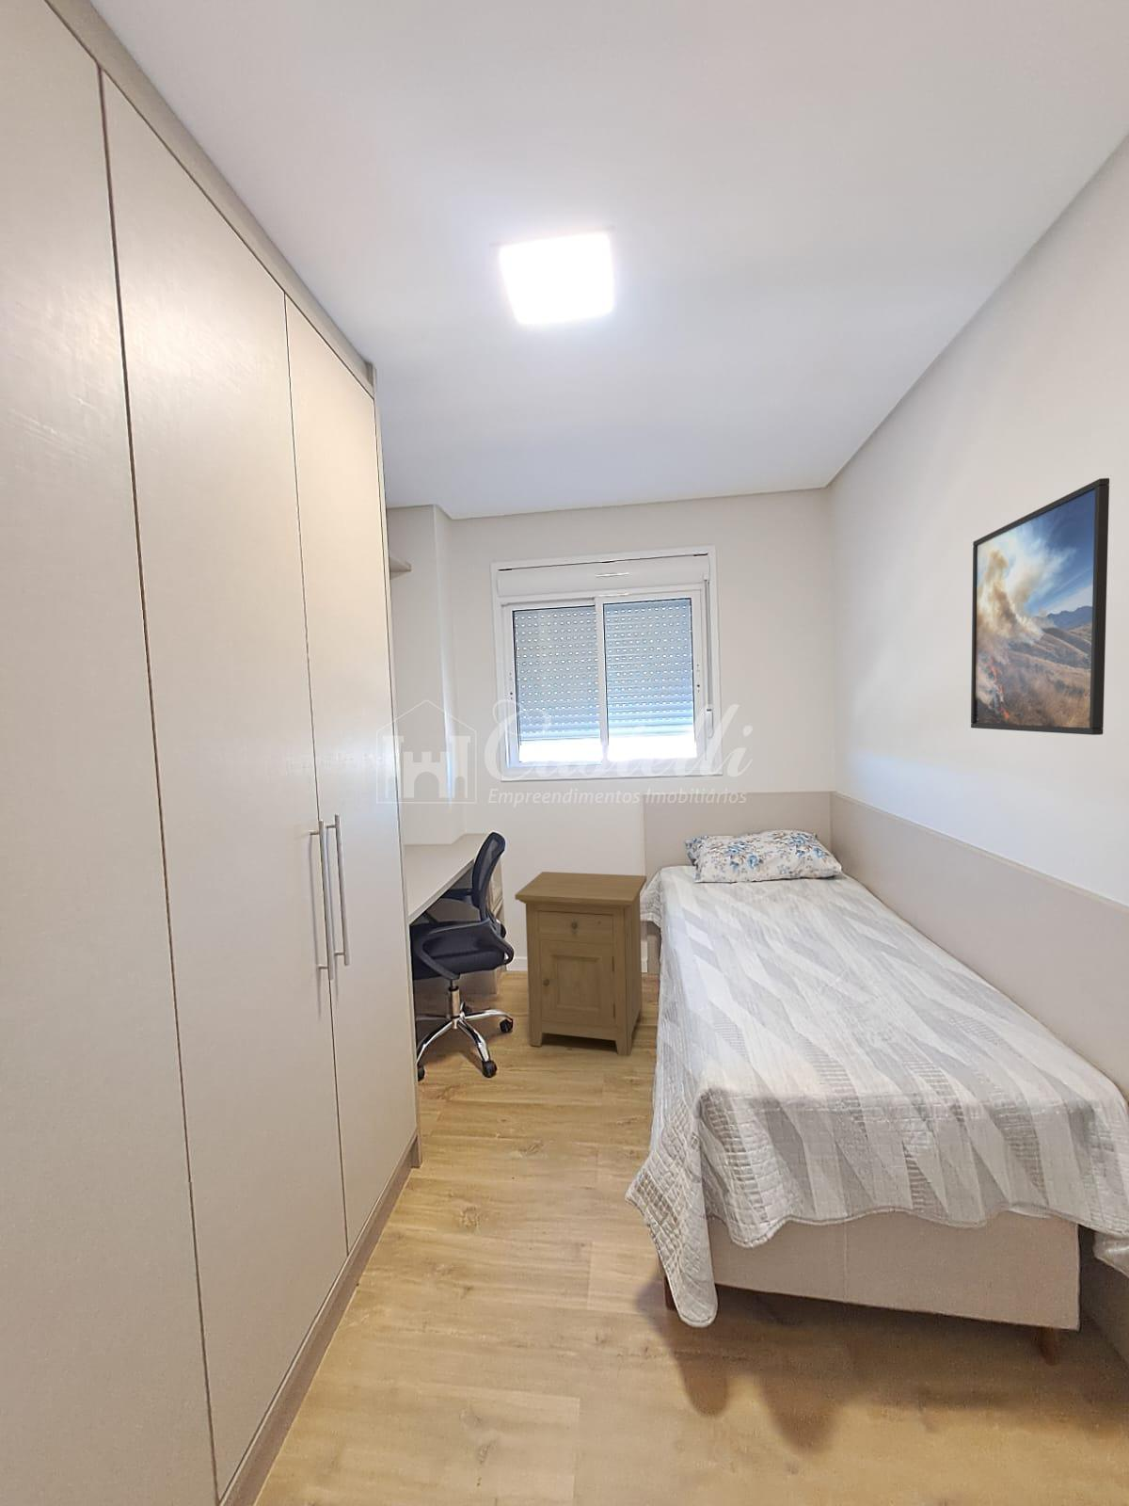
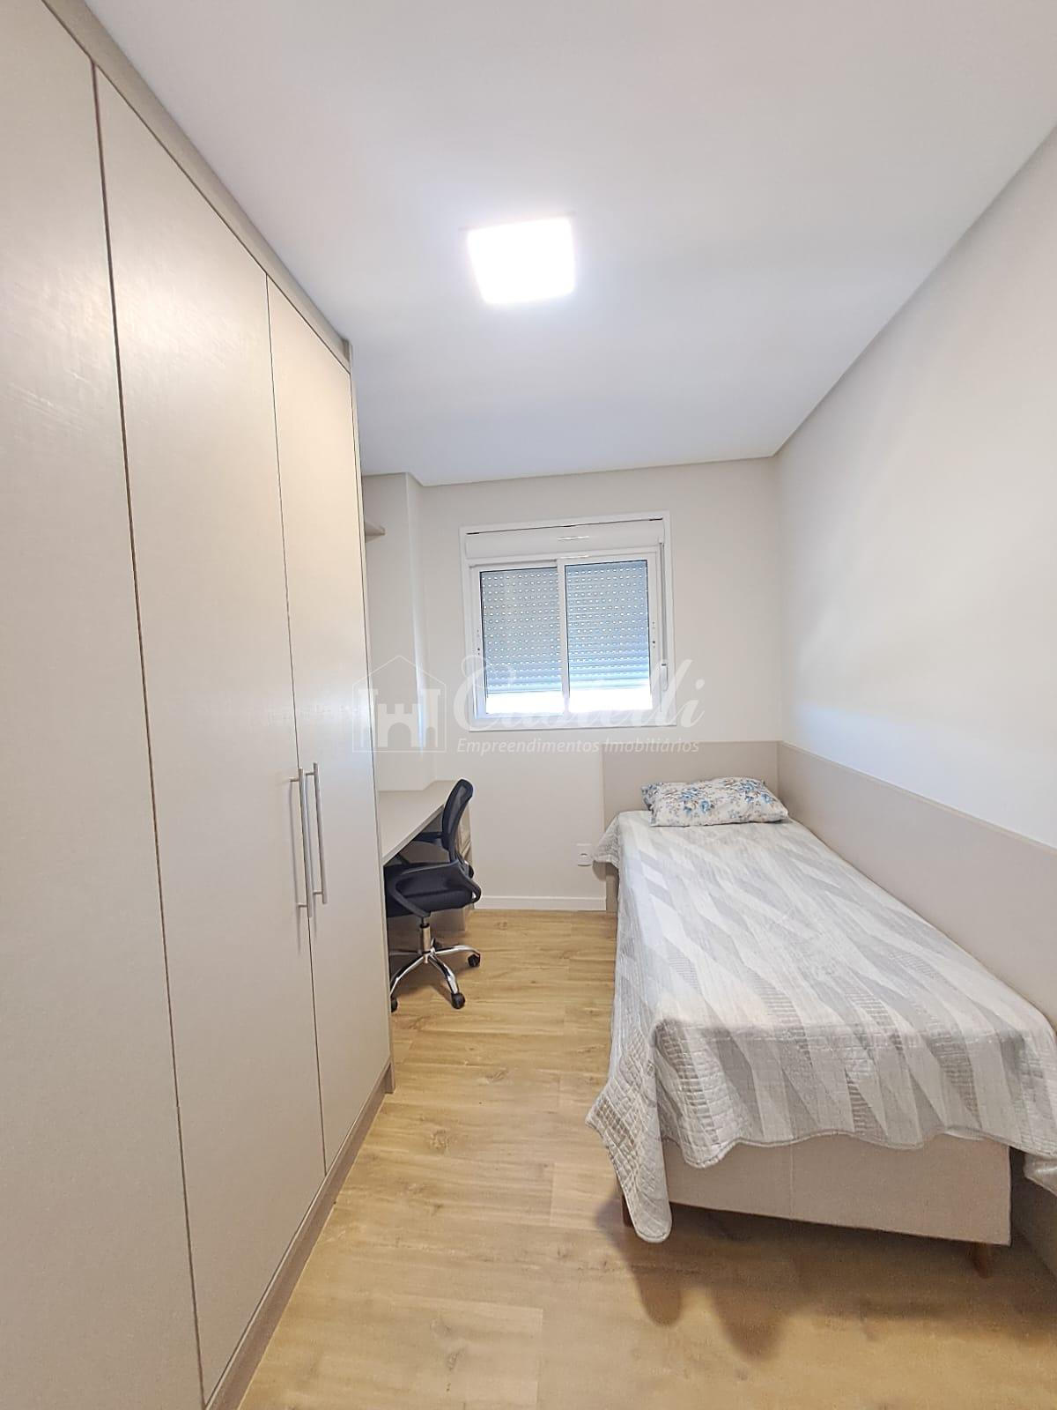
- nightstand (585, 958)
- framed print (1028, 623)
